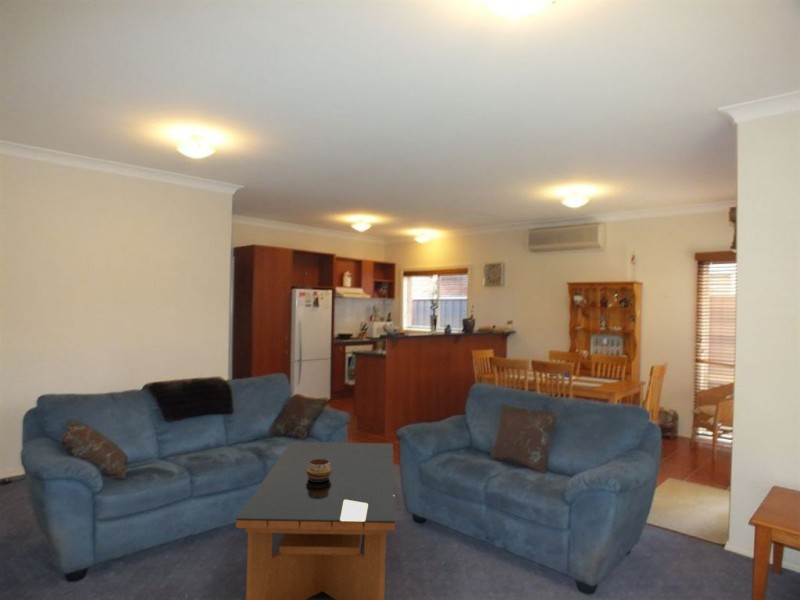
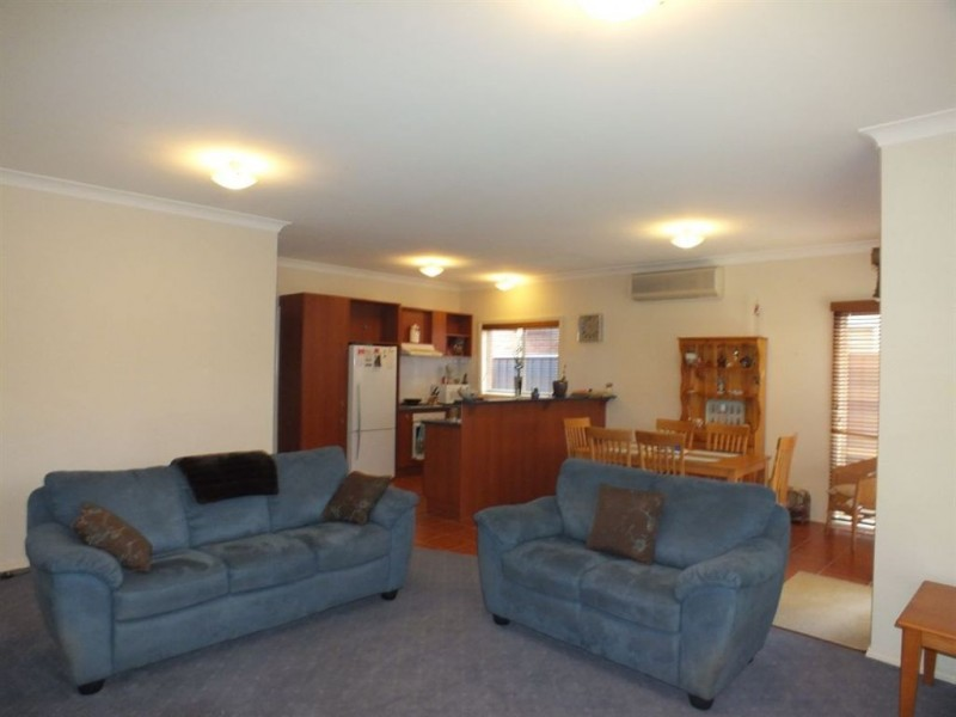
- decorative bowl (319, 469)
- coffee table (330, 517)
